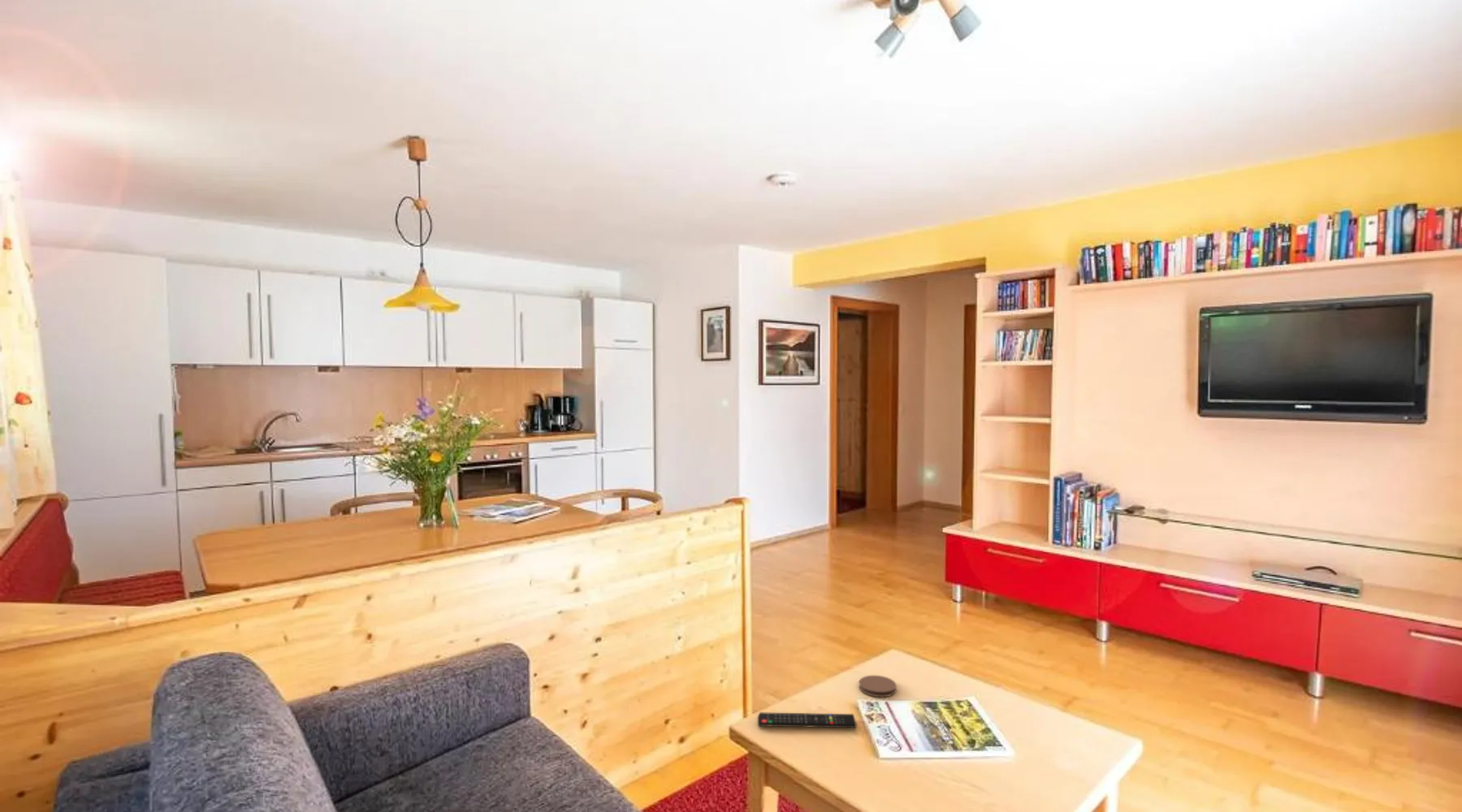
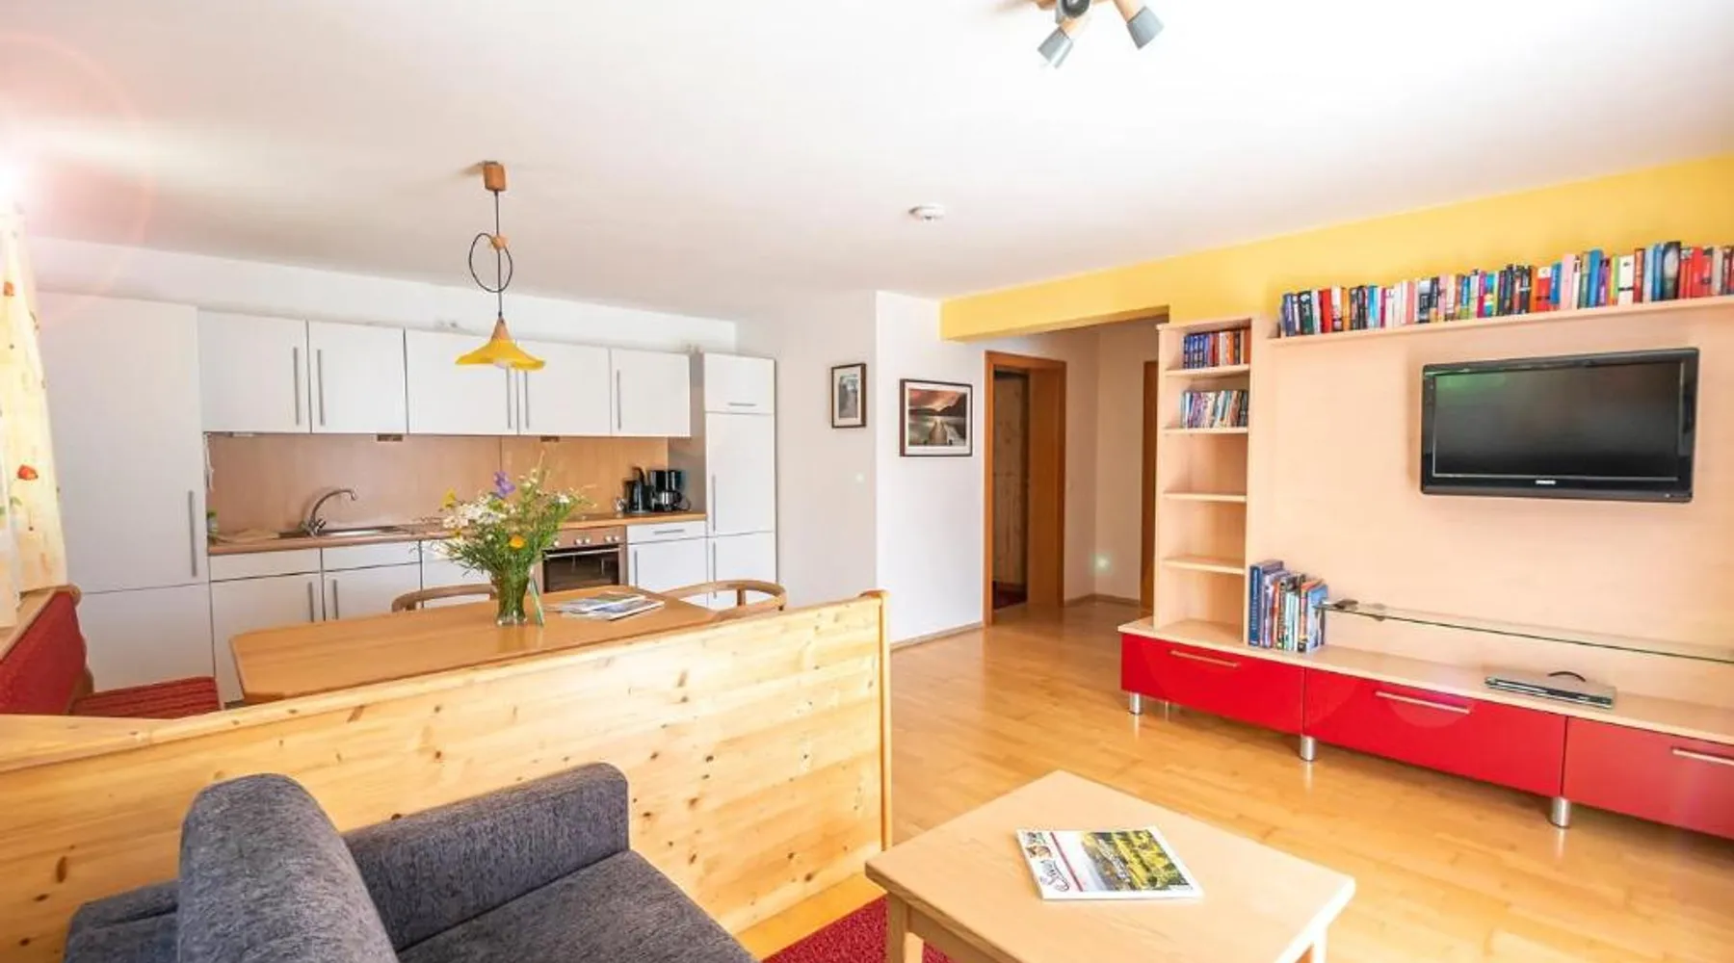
- remote control (806, 721)
- coaster (877, 685)
